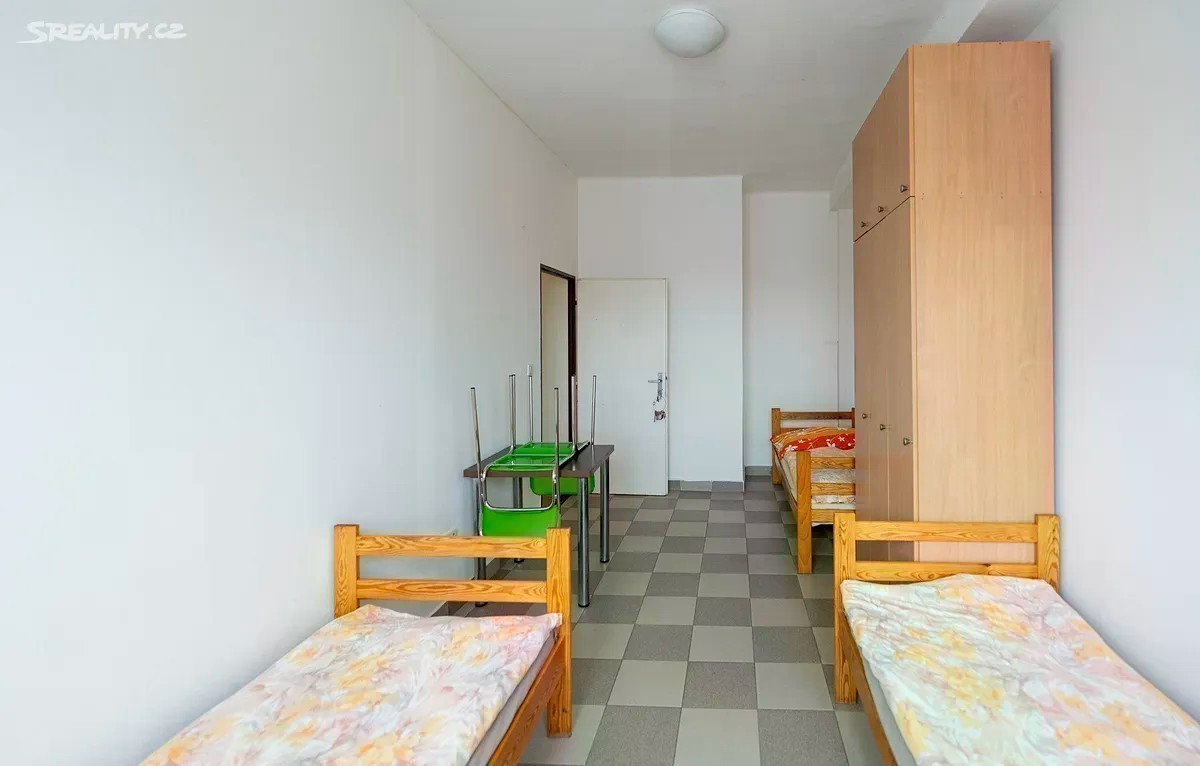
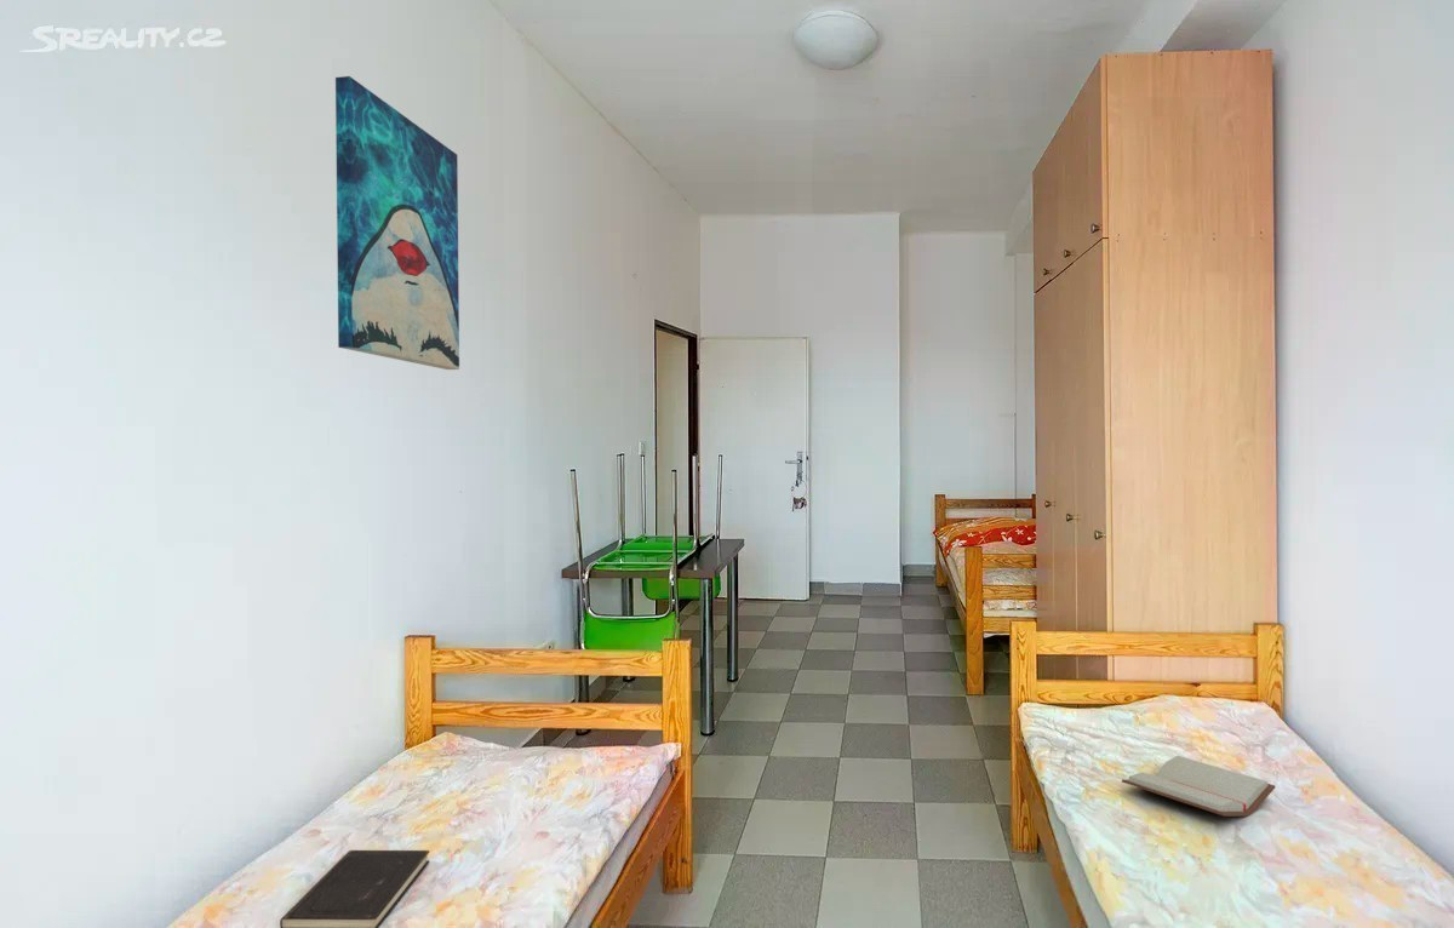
+ wall art (403, 240)
+ paperback book (1197, 787)
+ hardcover book (360, 887)
